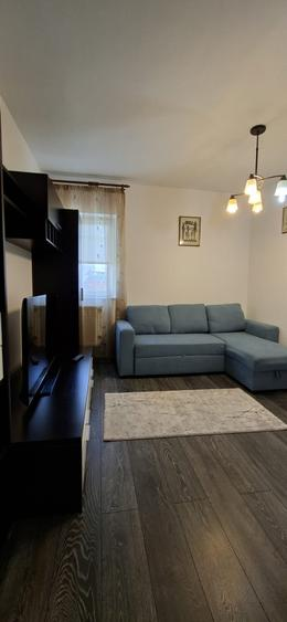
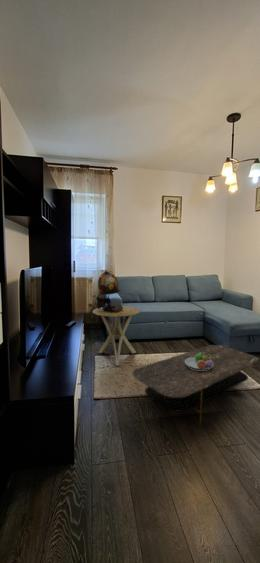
+ fruit bowl (199, 359)
+ side table (116, 333)
+ coffee table (200, 379)
+ table lamp (109, 289)
